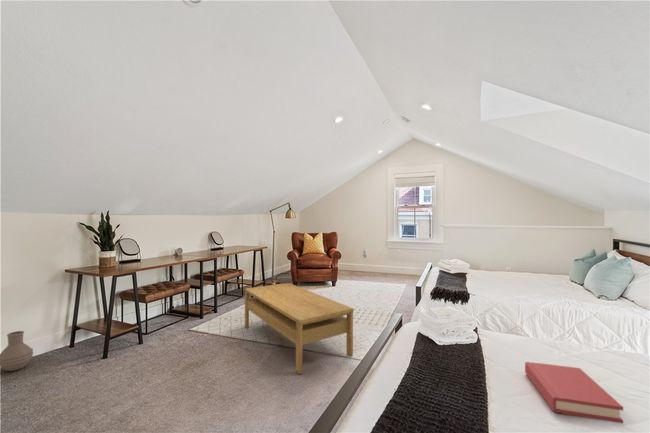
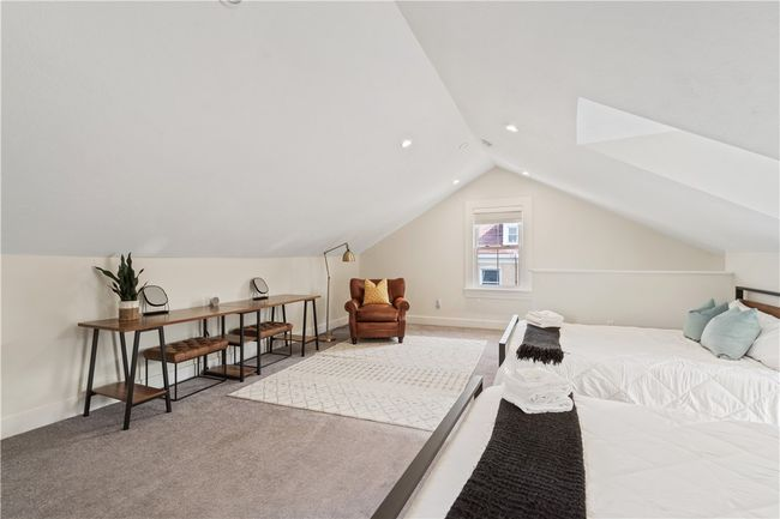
- coffee table (292, 318)
- vase (15, 350)
- hardback book (567, 388)
